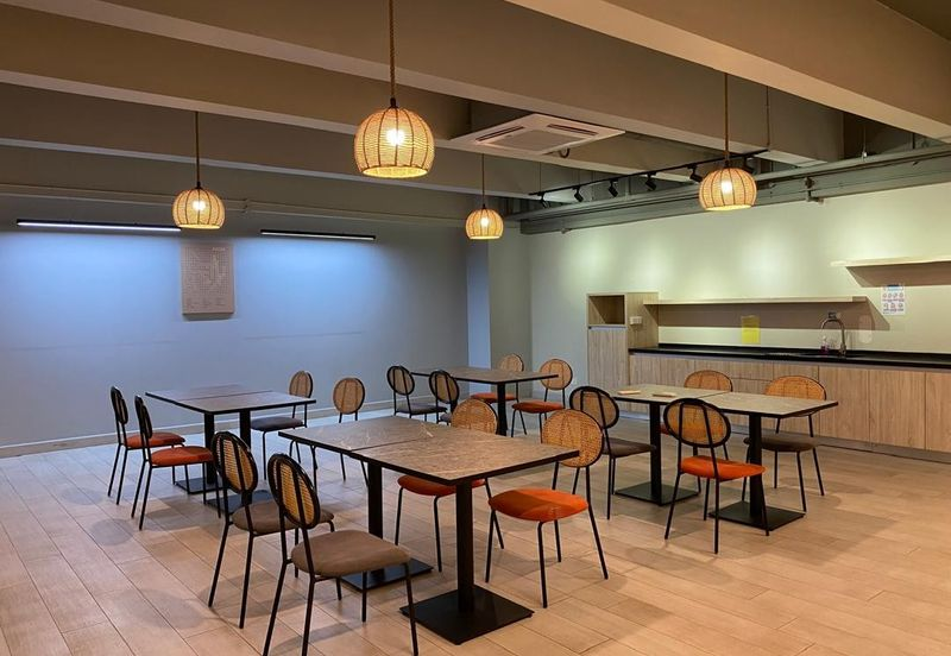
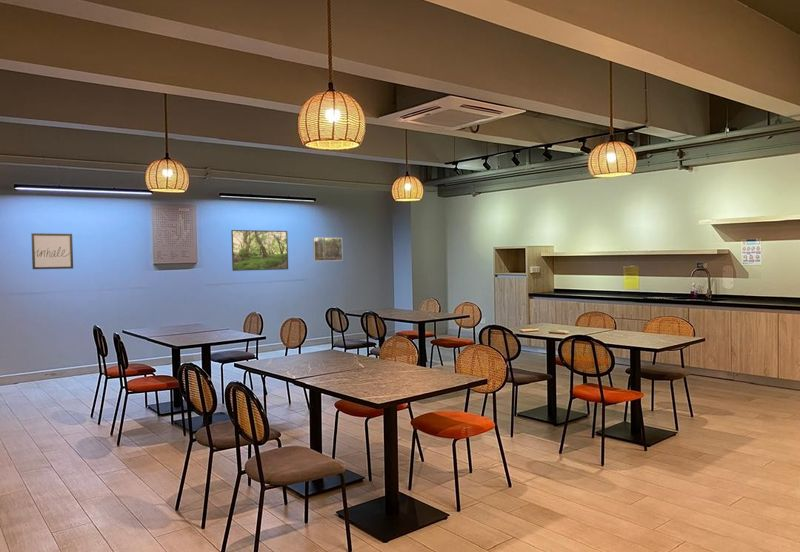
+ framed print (260, 250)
+ wall art (52, 251)
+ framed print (328, 249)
